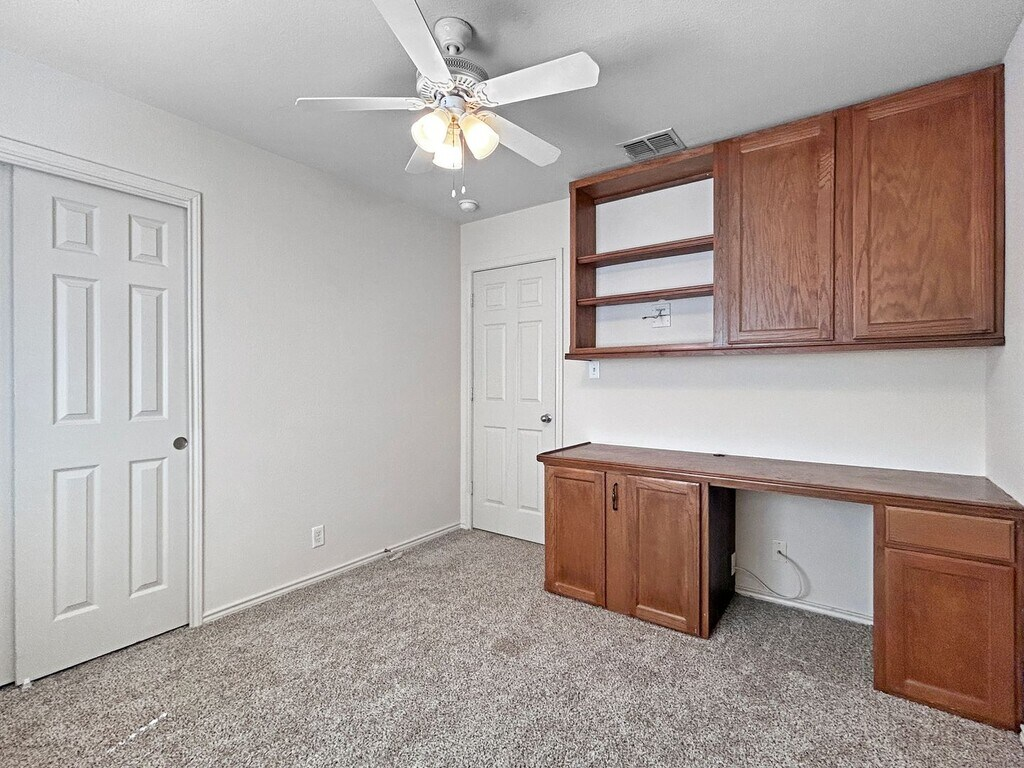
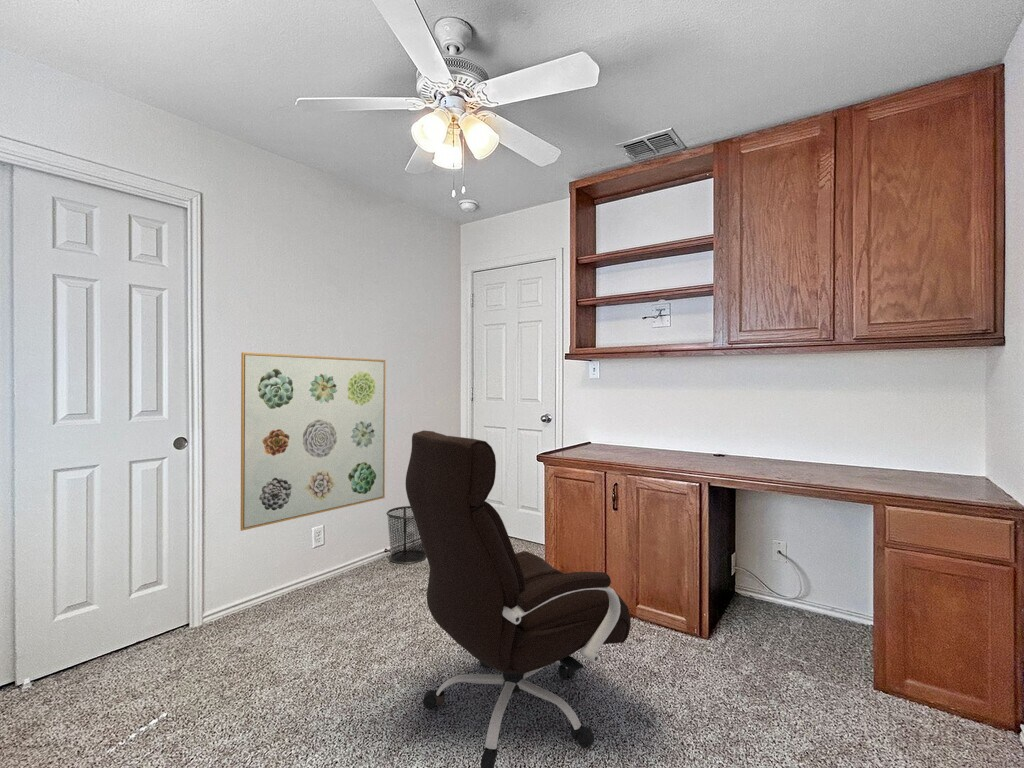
+ waste bin (408, 534)
+ office chair (518, 566)
+ wall art (322, 434)
